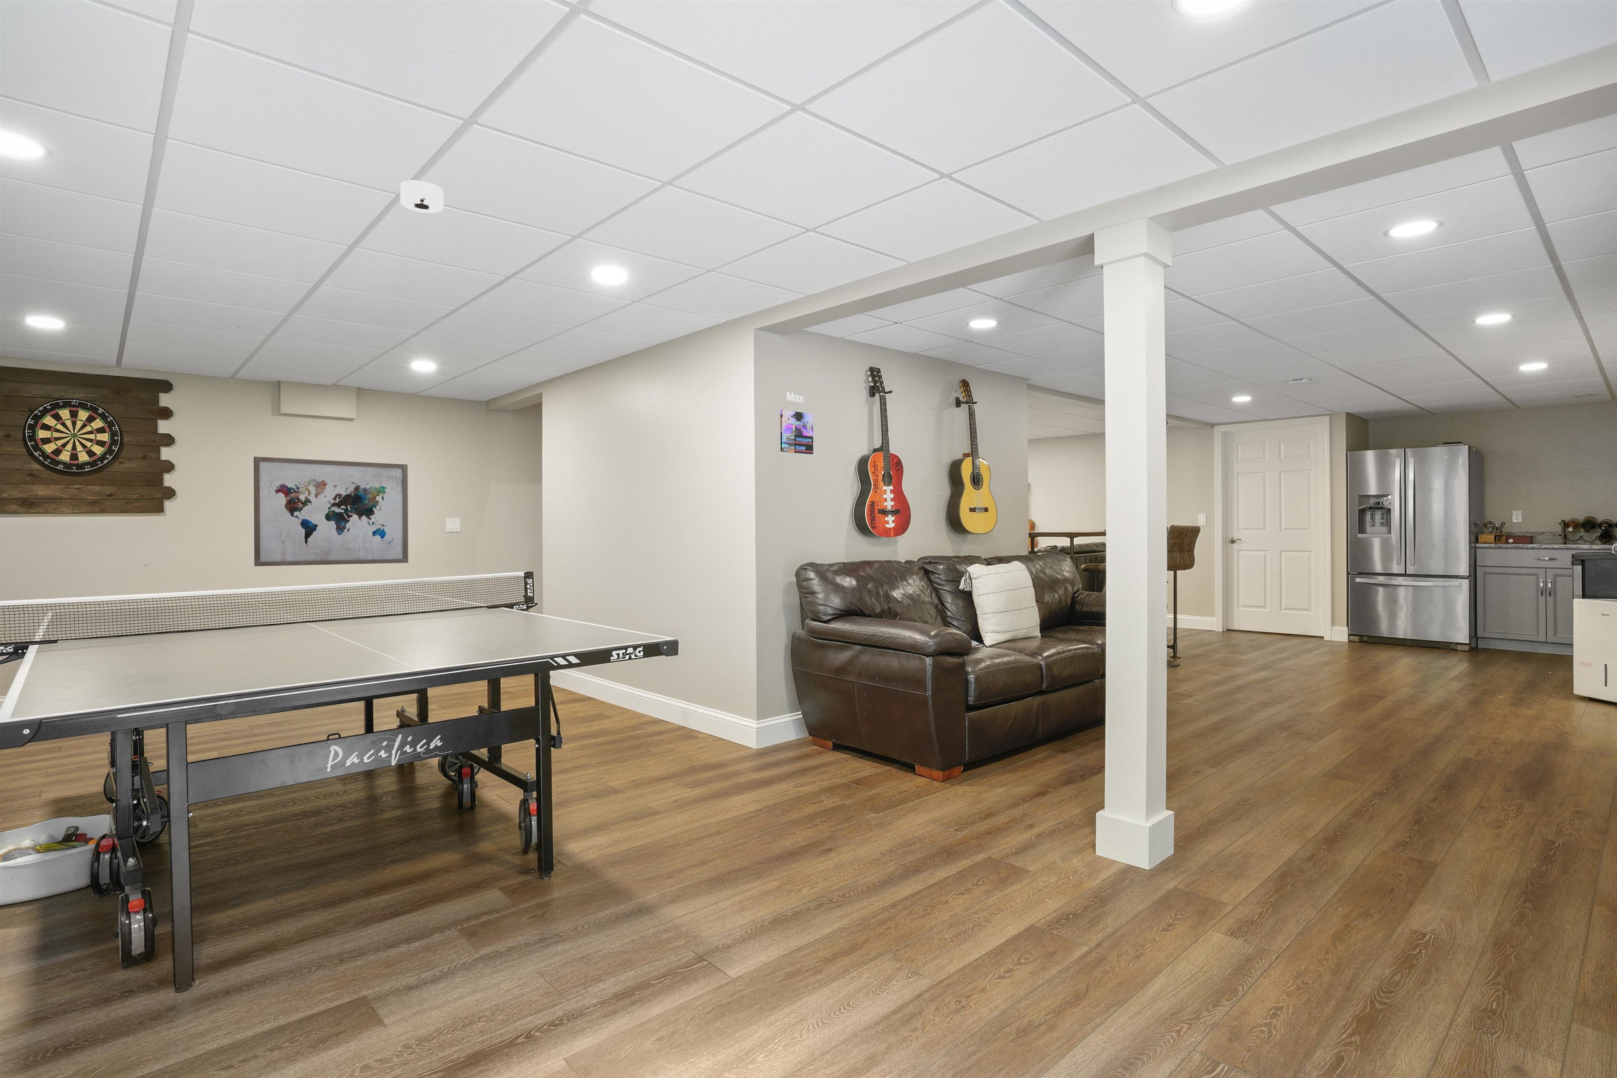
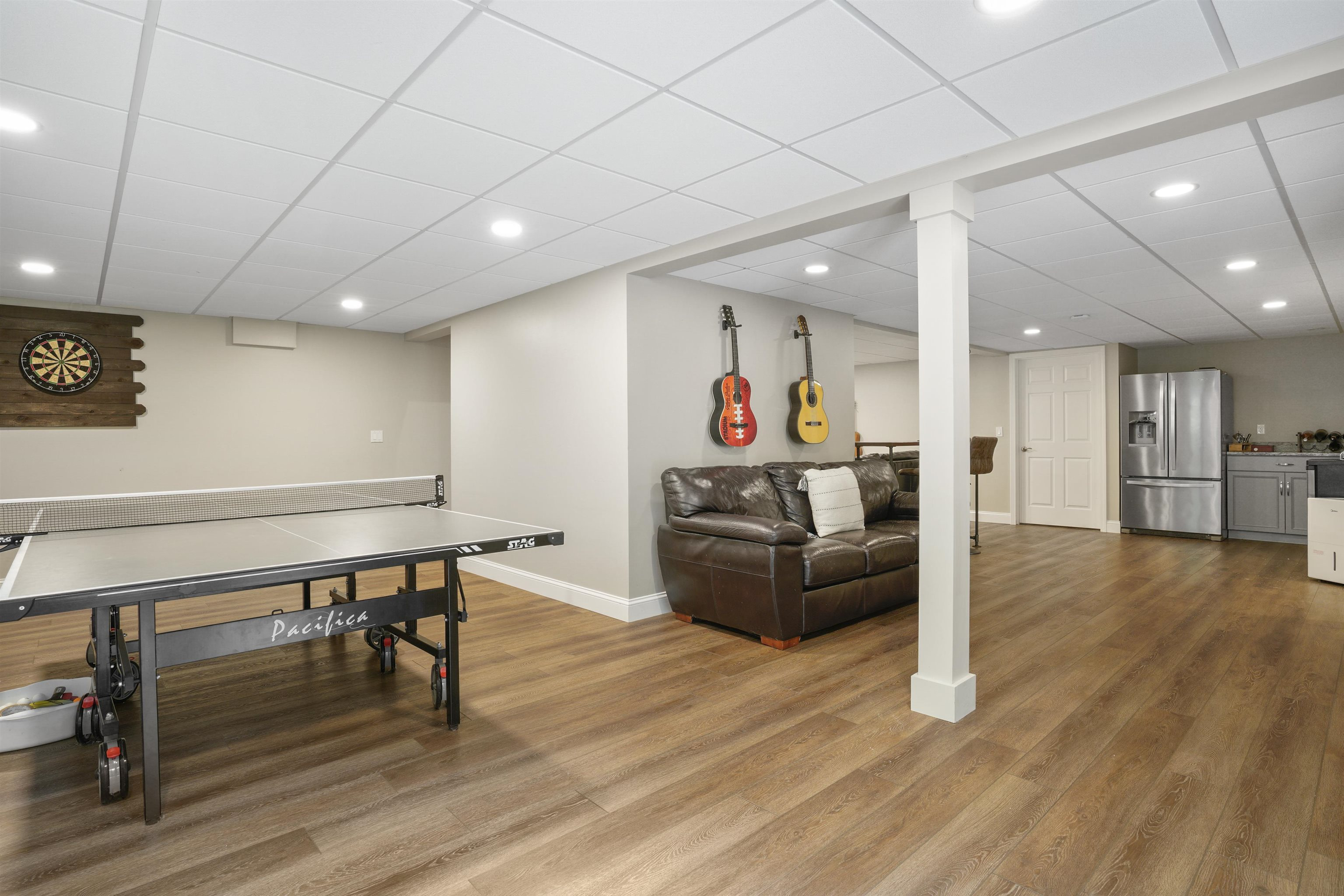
- album cover (796, 422)
- smoke detector (421, 197)
- wall art (334, 513)
